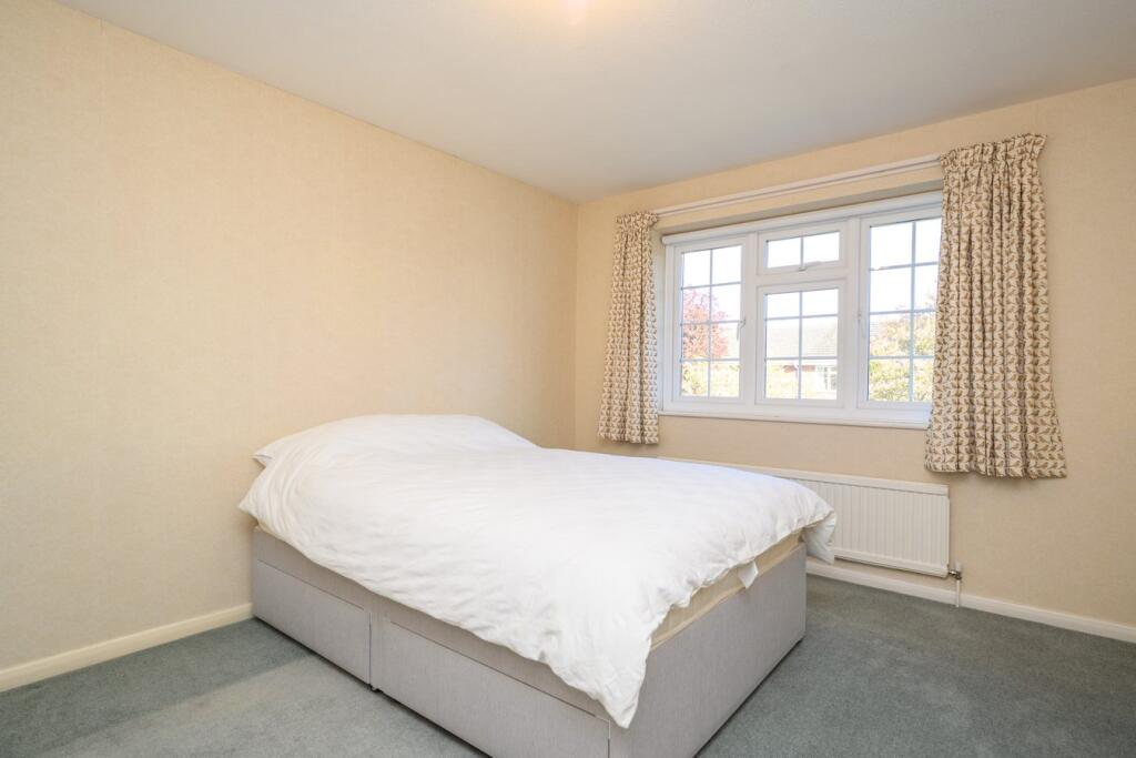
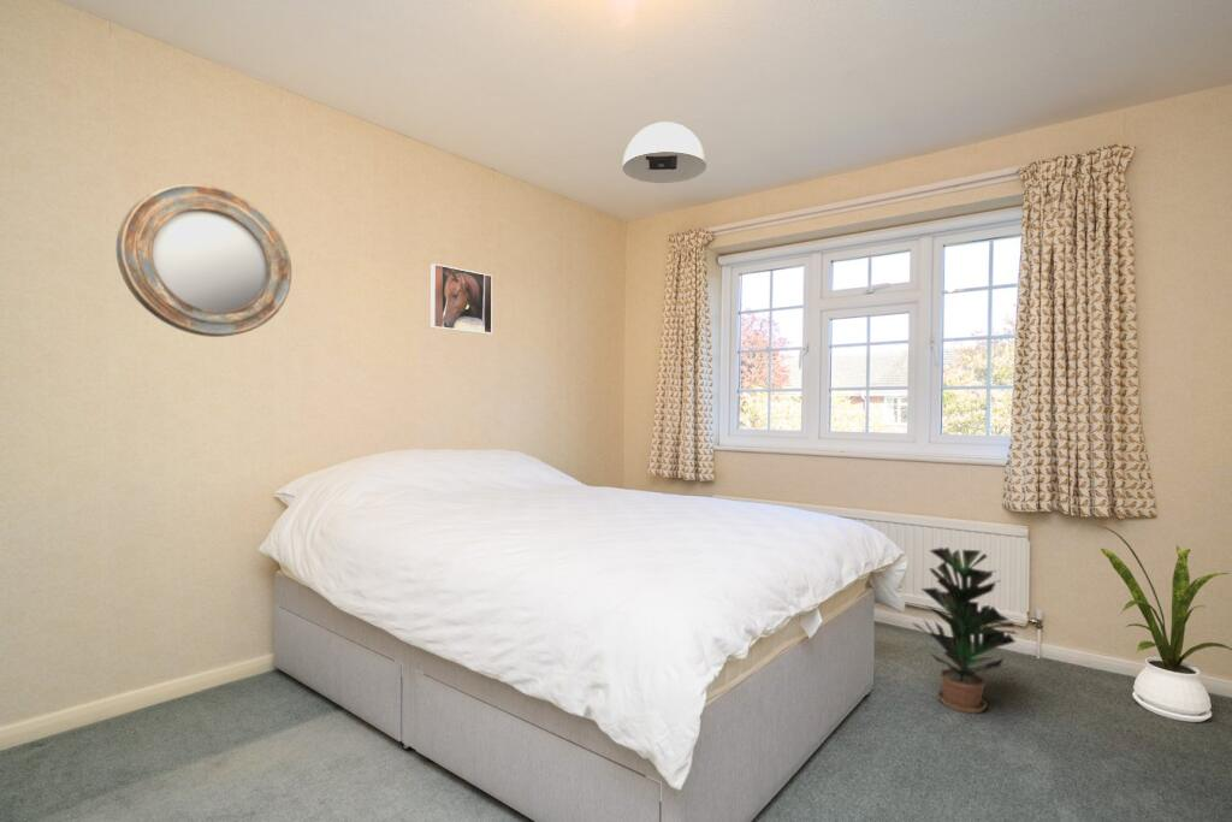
+ ceiling light (664, 147)
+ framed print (462, 300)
+ house plant (1162, 619)
+ potted plant (970, 627)
+ home mirror (212, 261)
